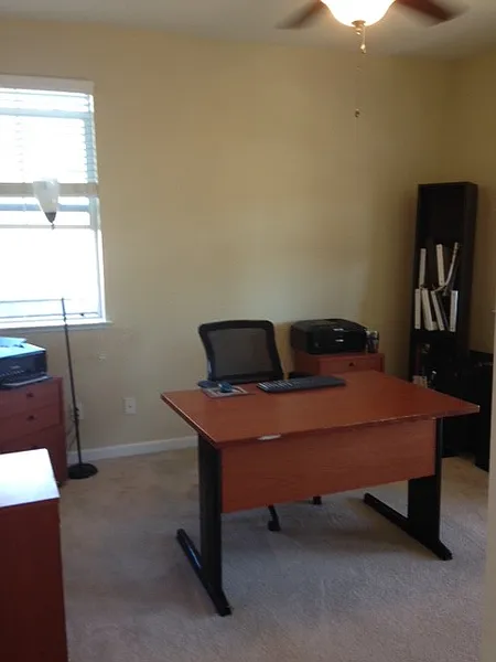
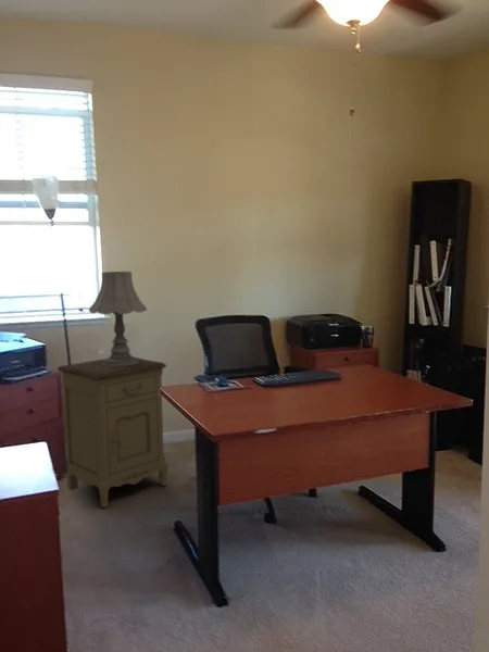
+ nightstand (118, 427)
+ table lamp (117, 316)
